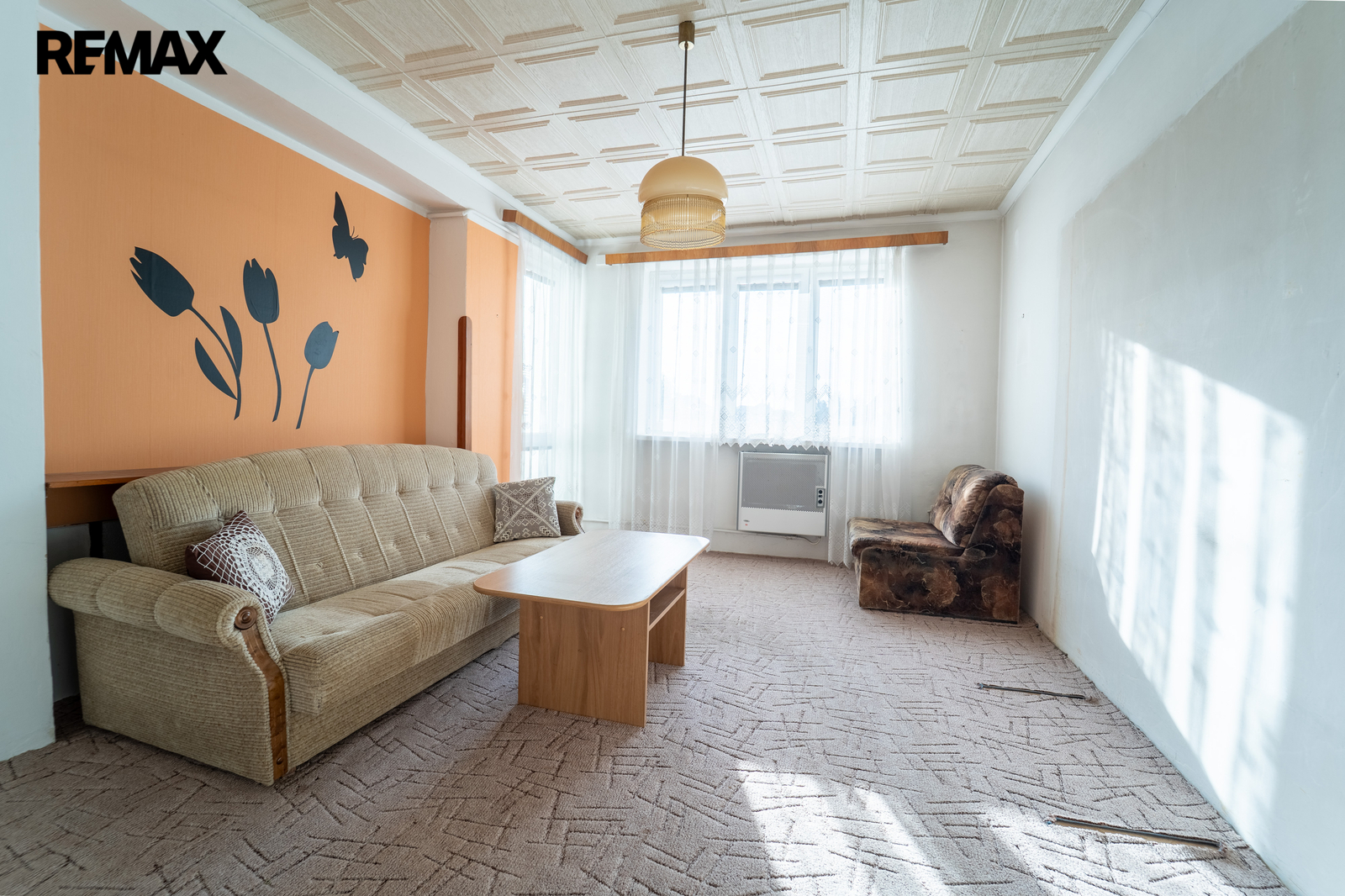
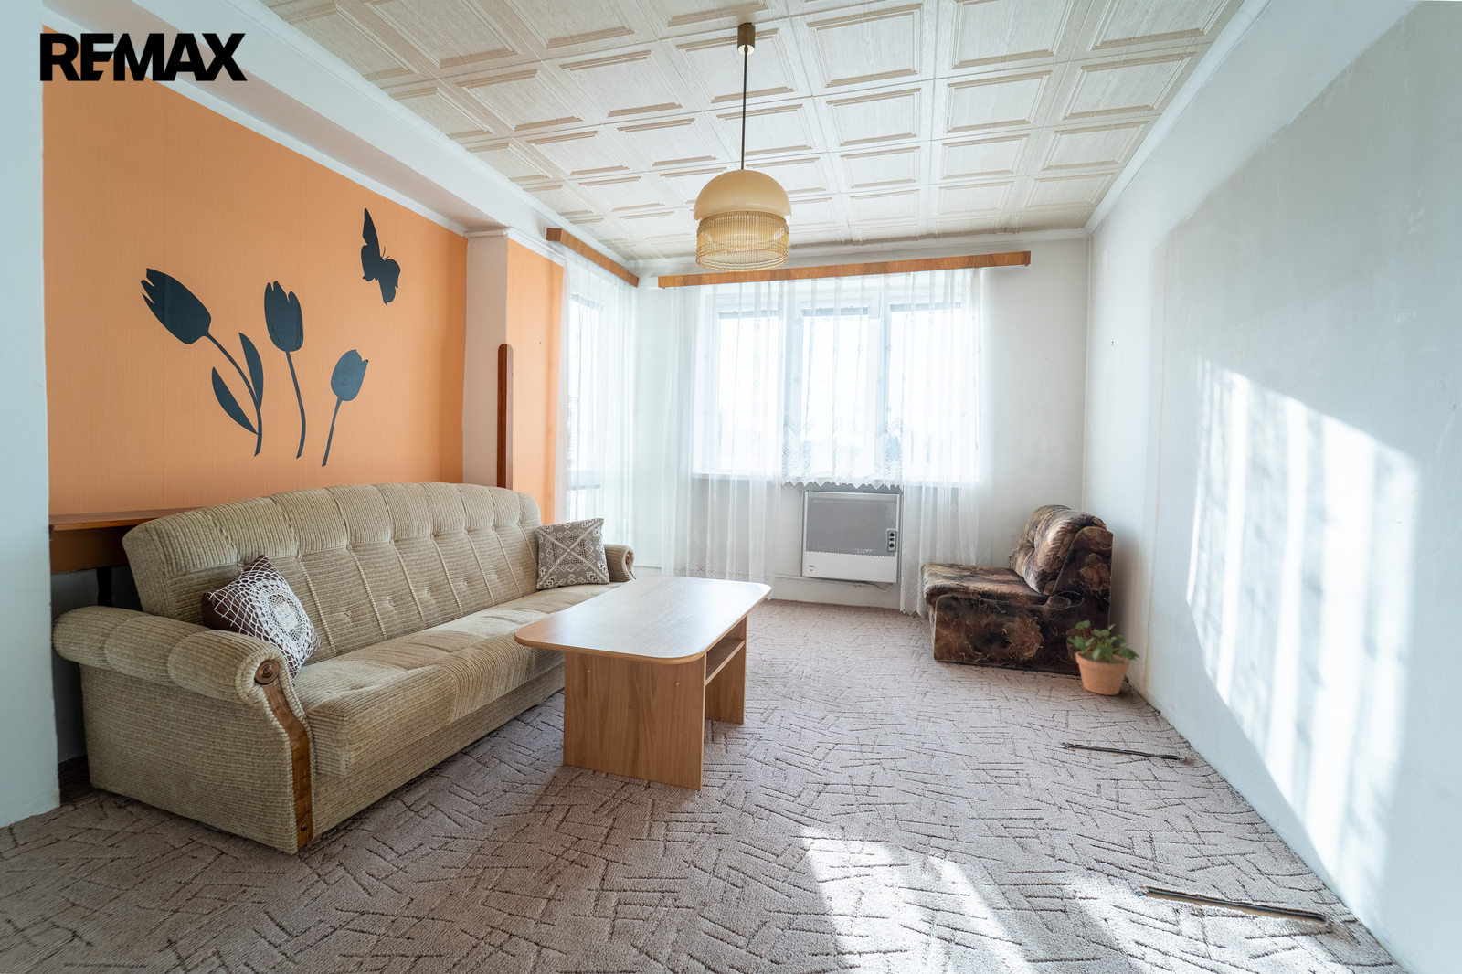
+ potted plant (1105, 660)
